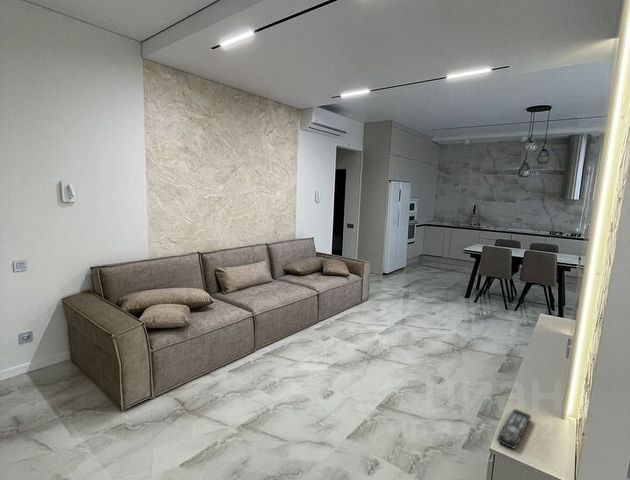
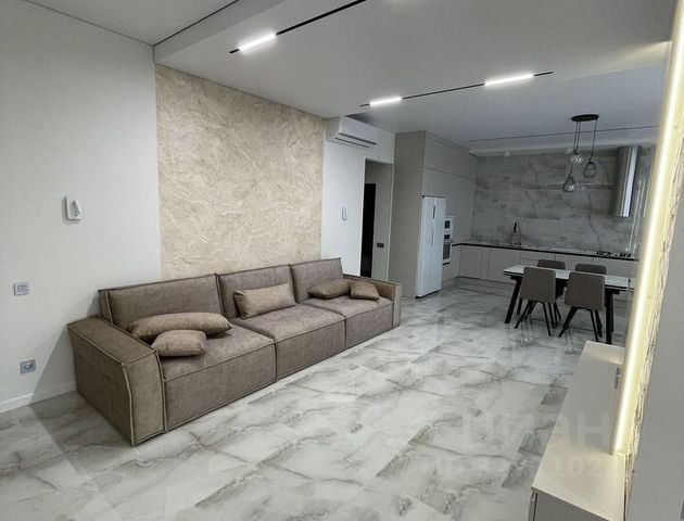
- remote control (514, 427)
